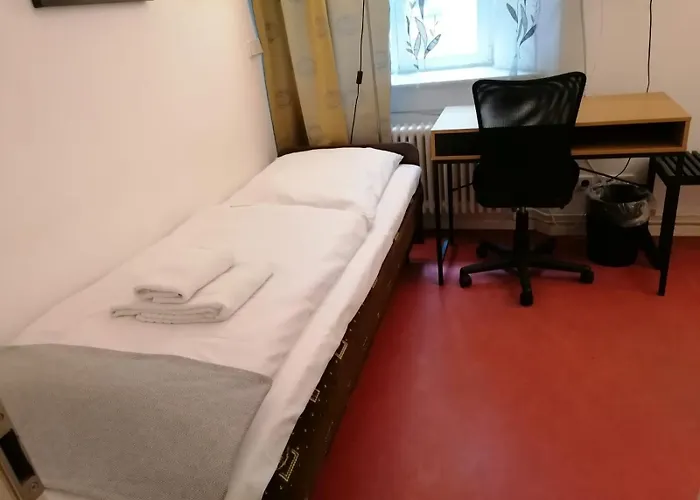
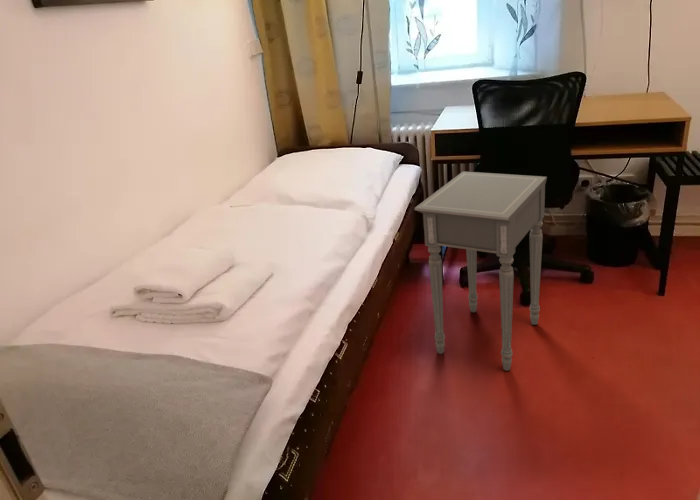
+ side table (476, 268)
